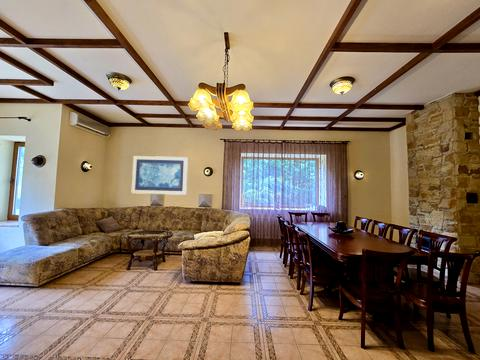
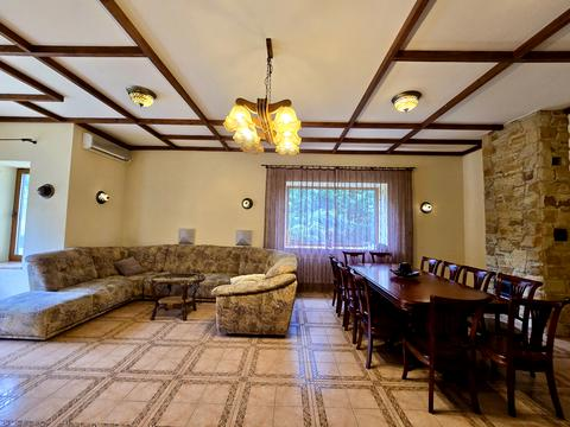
- wall art (159, 175)
